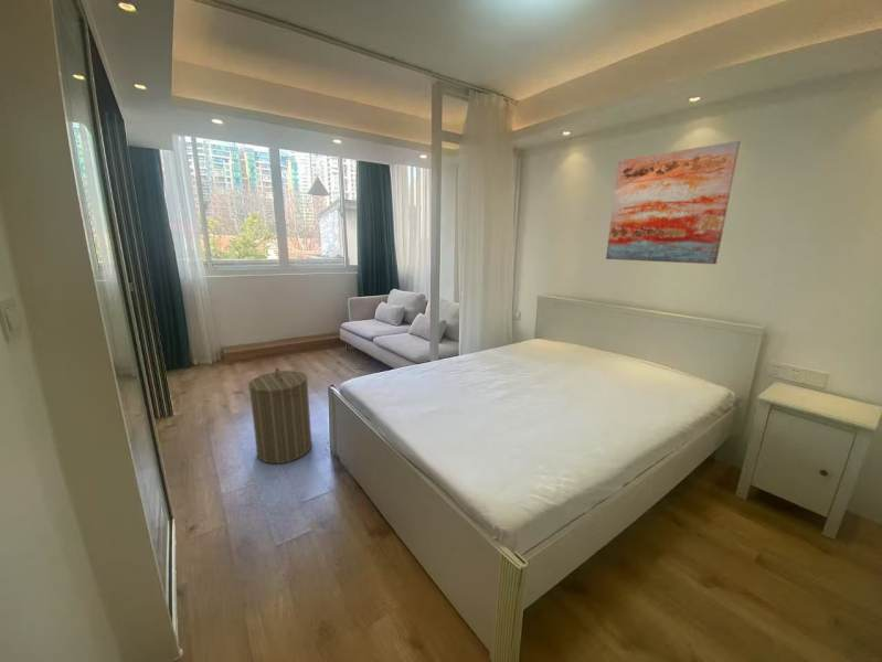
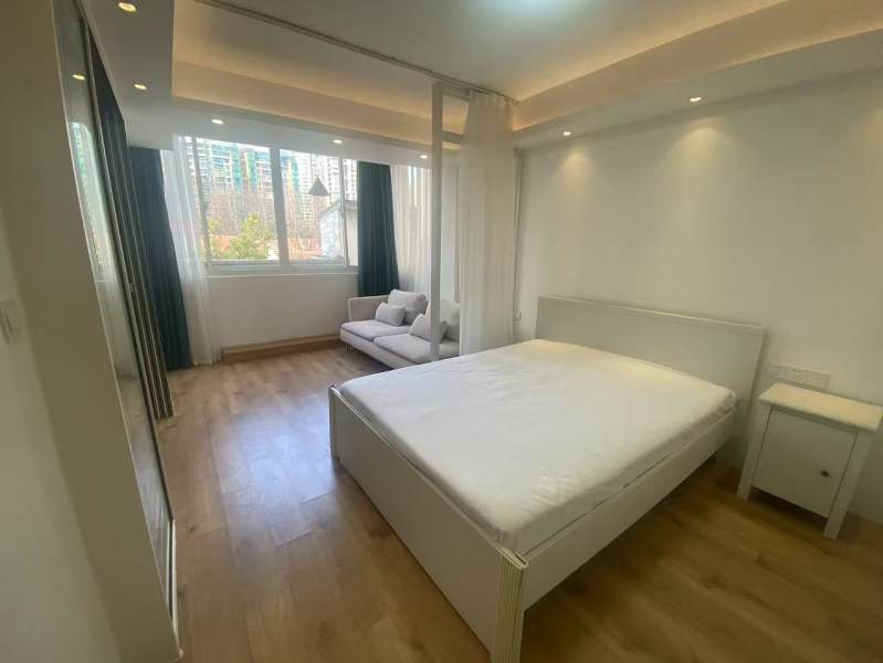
- laundry hamper (281, 409)
- wall art (663, 209)
